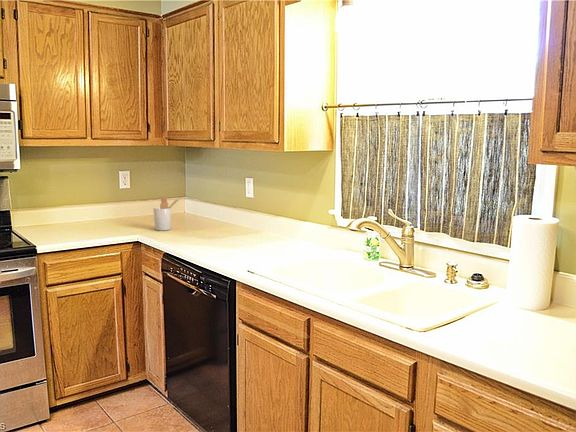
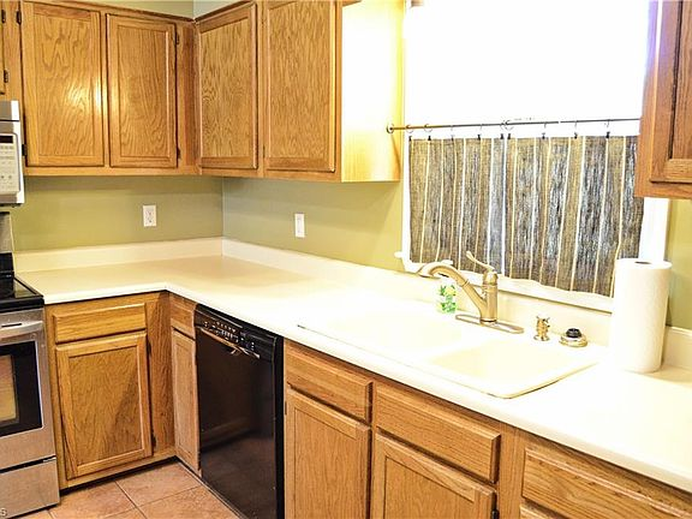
- utensil holder (167, 213)
